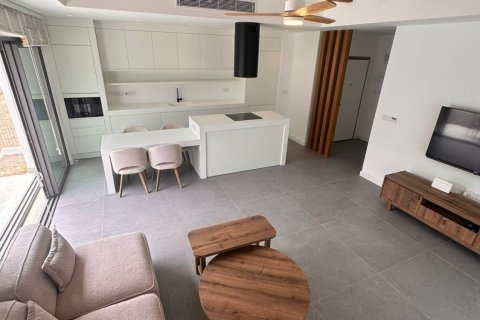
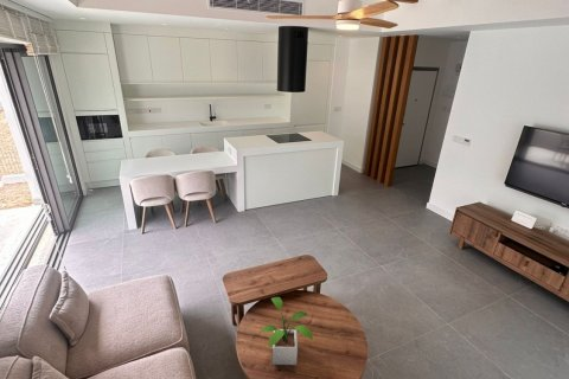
+ potted plant (286, 333)
